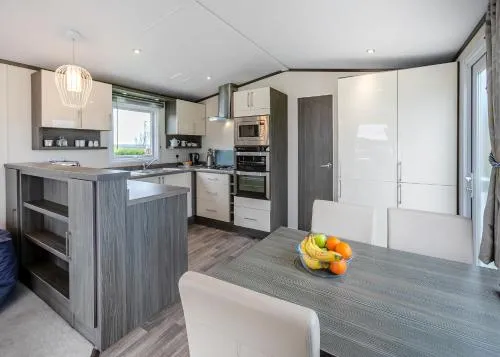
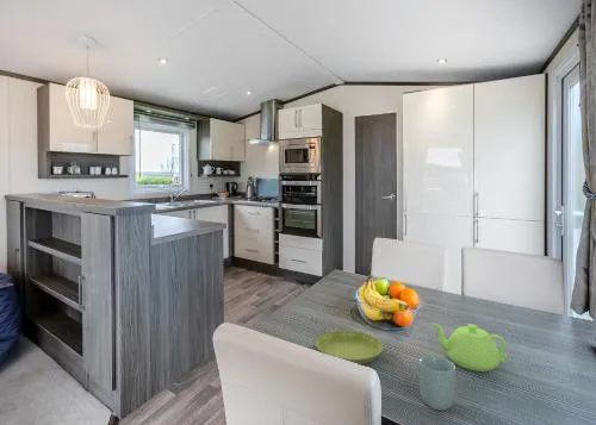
+ cup (436, 383)
+ teapot (467, 343)
+ saucer (348, 348)
